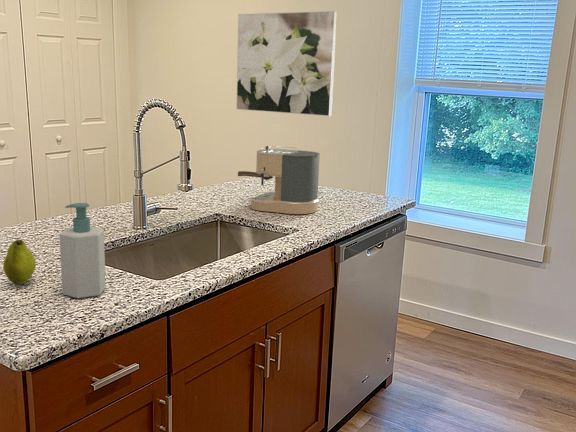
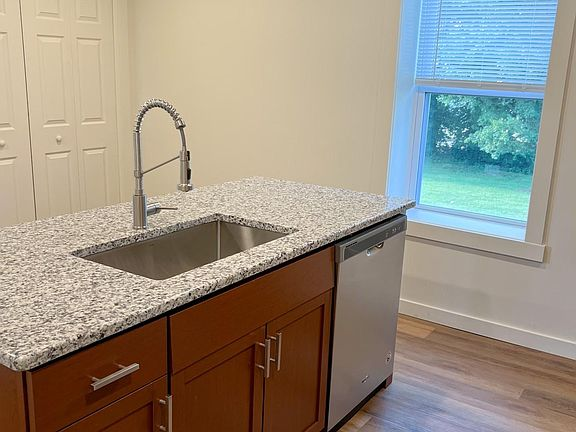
- fruit (18, 260)
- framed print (283, 63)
- coffee maker (277, 177)
- soap bottle (82, 248)
